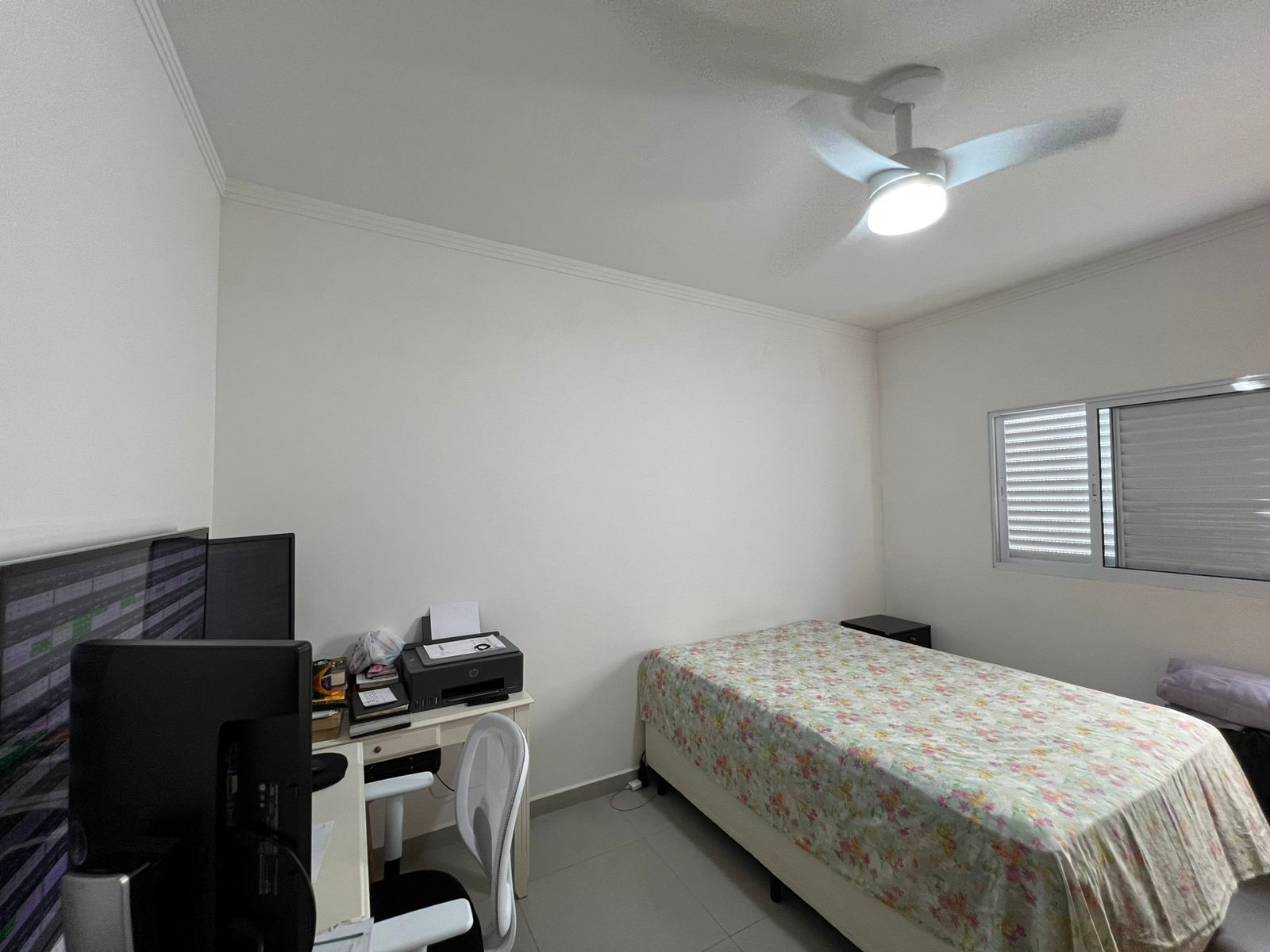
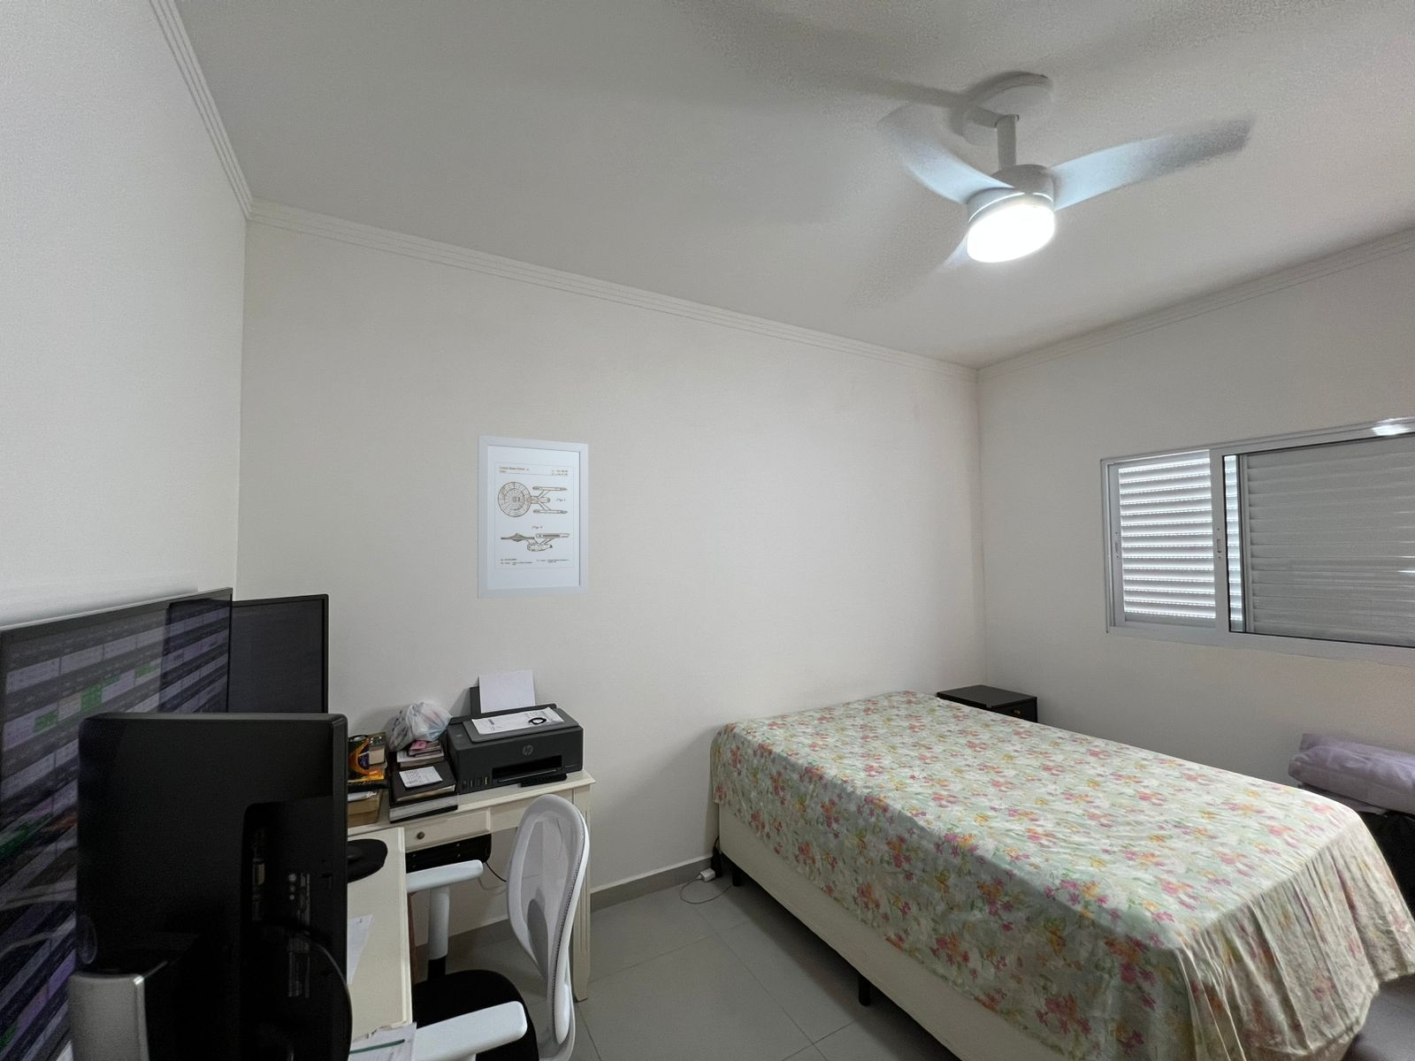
+ wall art (535, 517)
